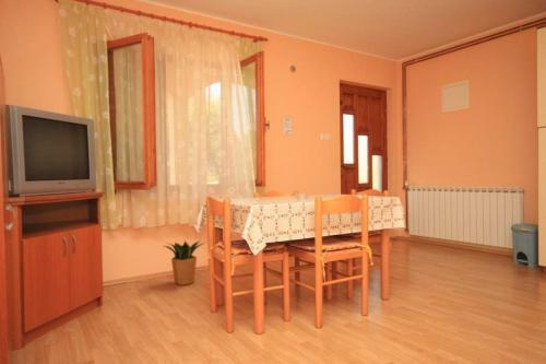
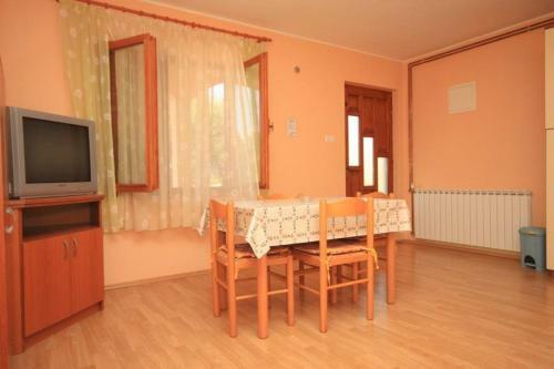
- potted plant (185, 261)
